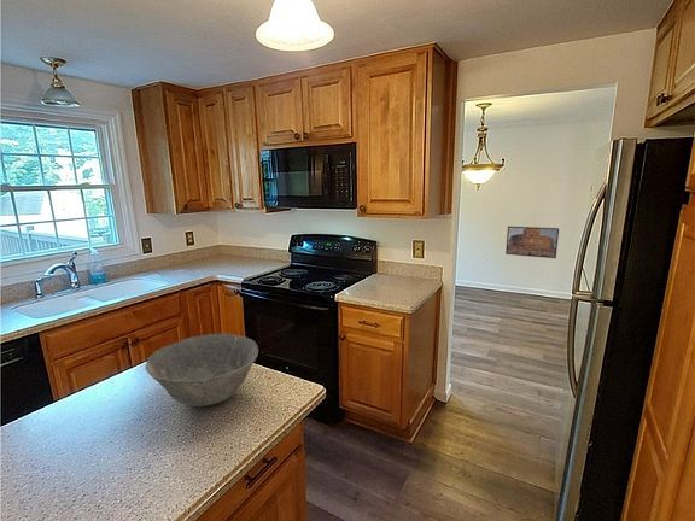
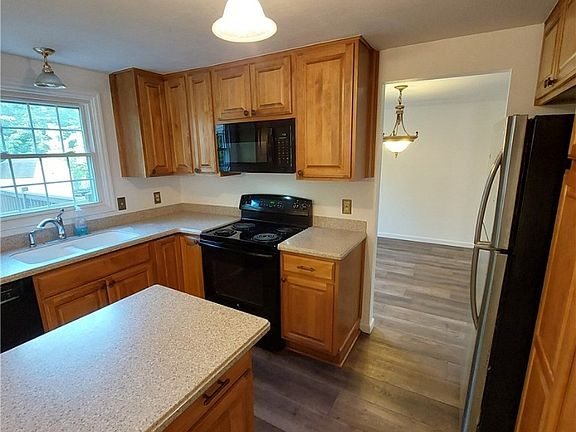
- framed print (531, 241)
- bowl (206, 376)
